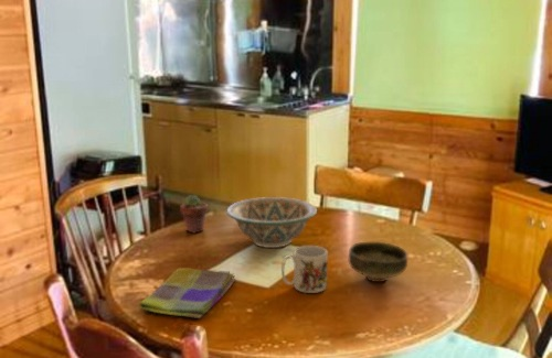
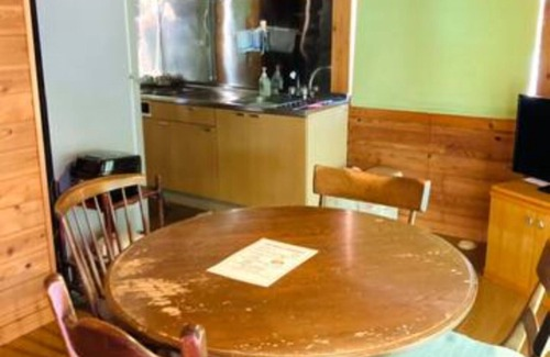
- potted succulent (193, 211)
- decorative bowl (272, 225)
- bowl (376, 264)
- mug (304, 269)
- dish towel (189, 290)
